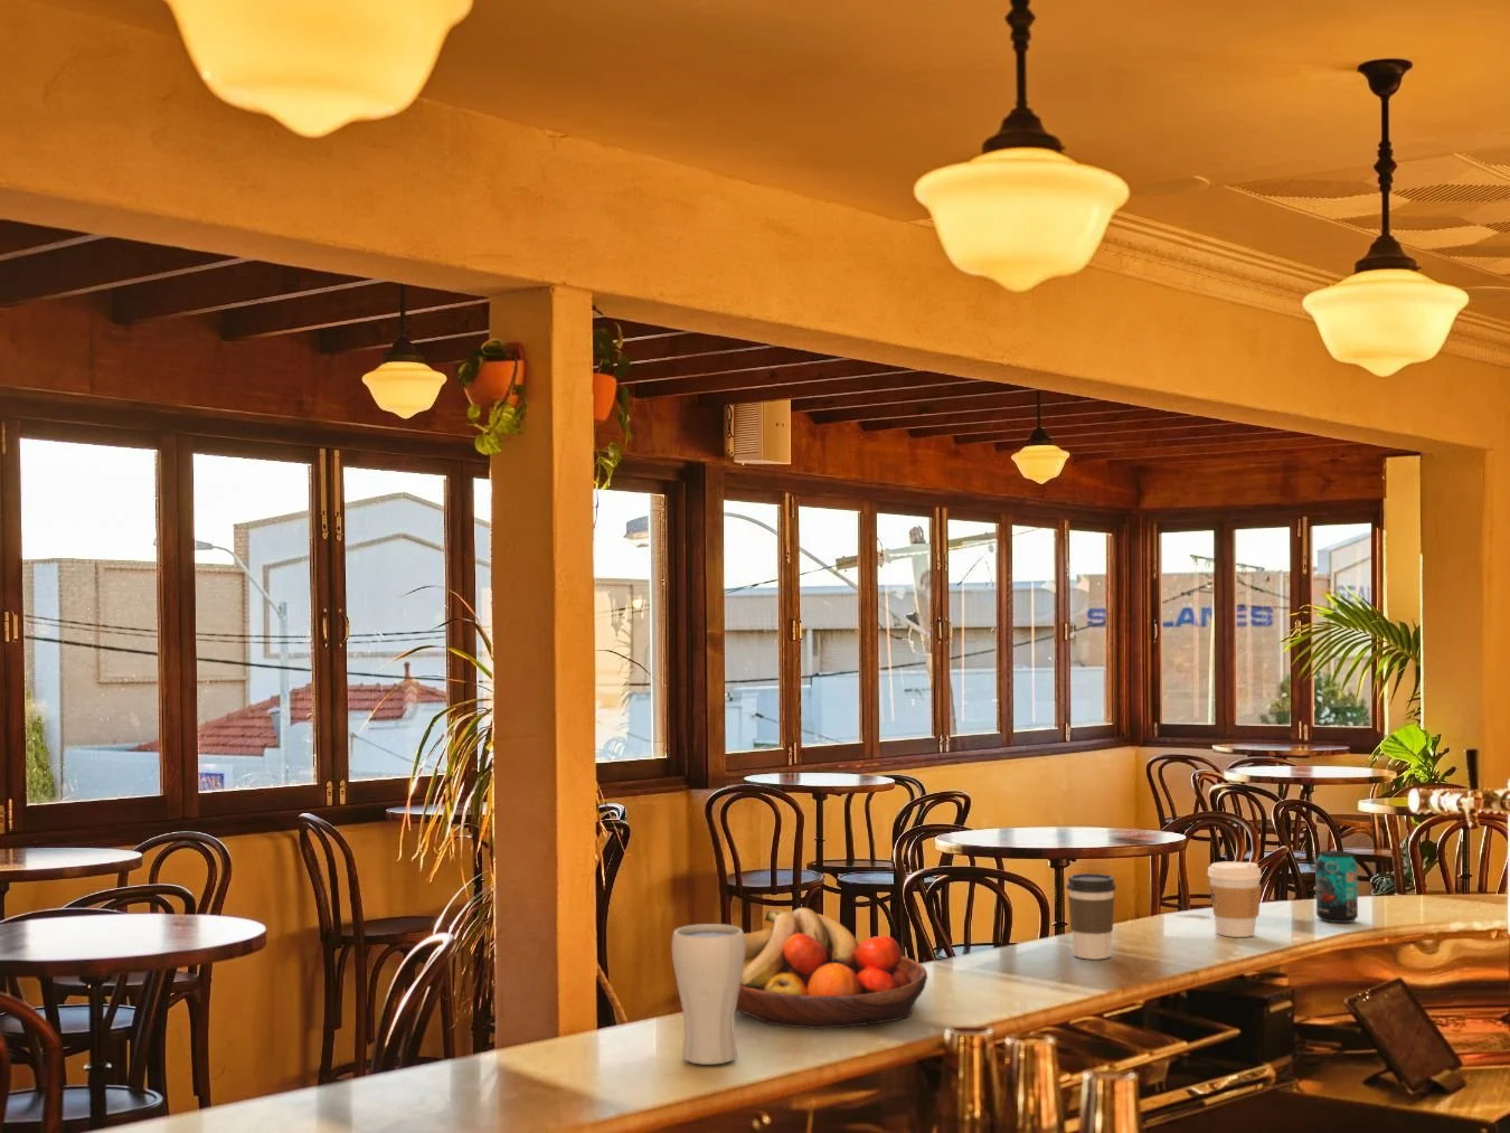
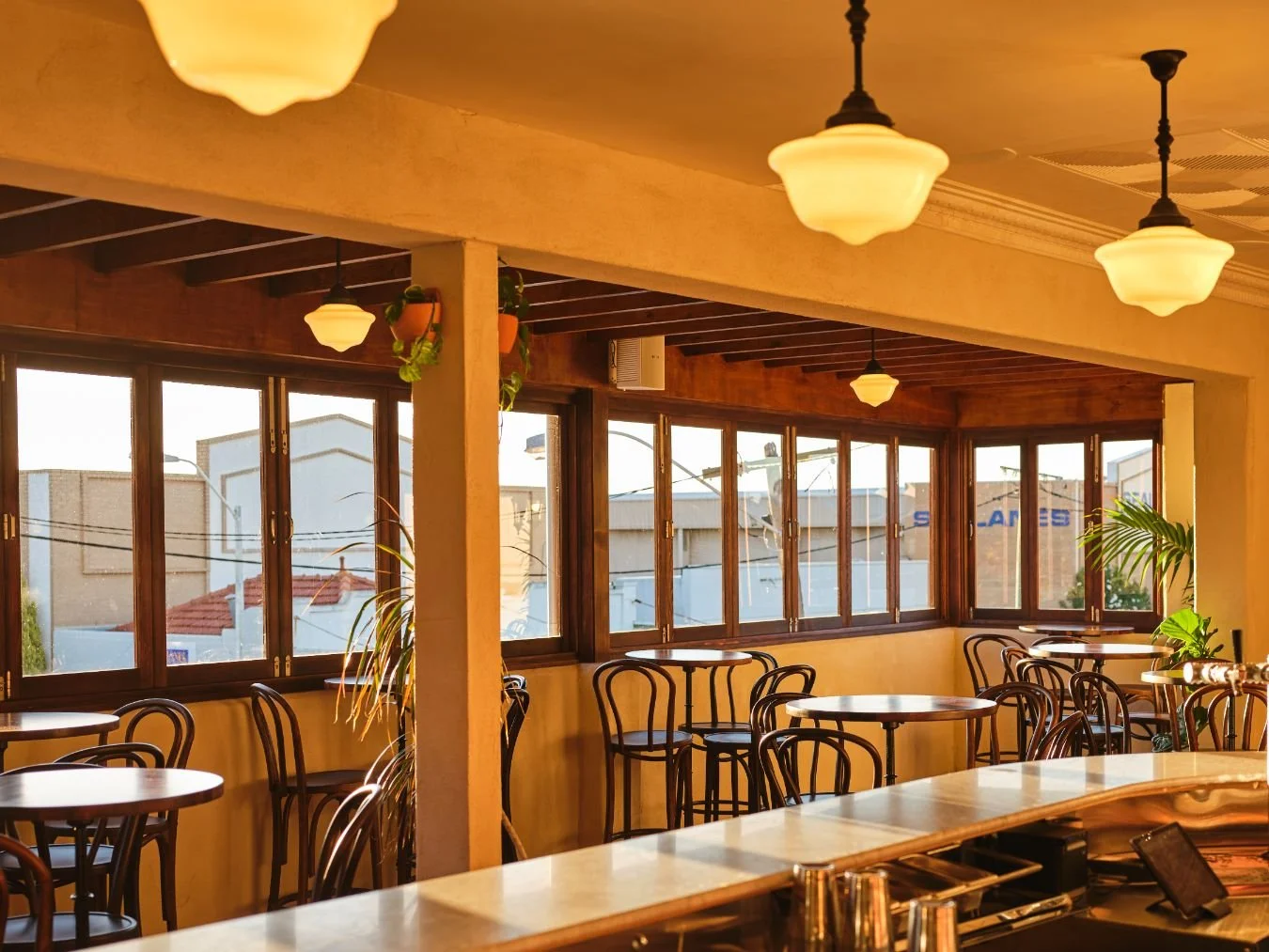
- coffee cup (1090, 916)
- coffee cup (1235, 897)
- fruit bowl (817, 960)
- drinking glass (708, 994)
- beverage can (1336, 885)
